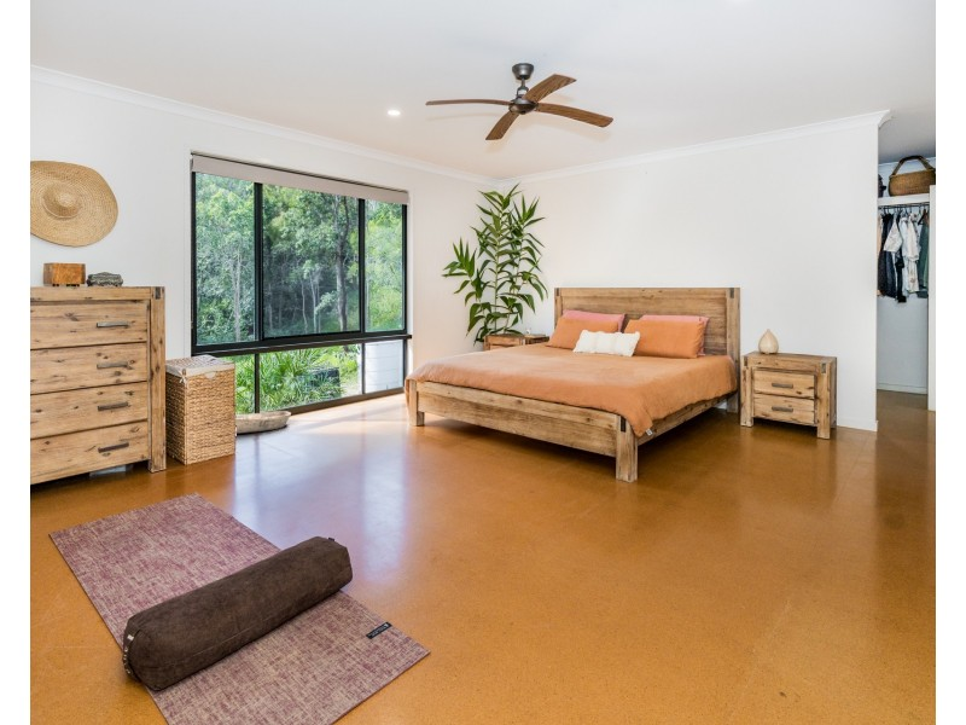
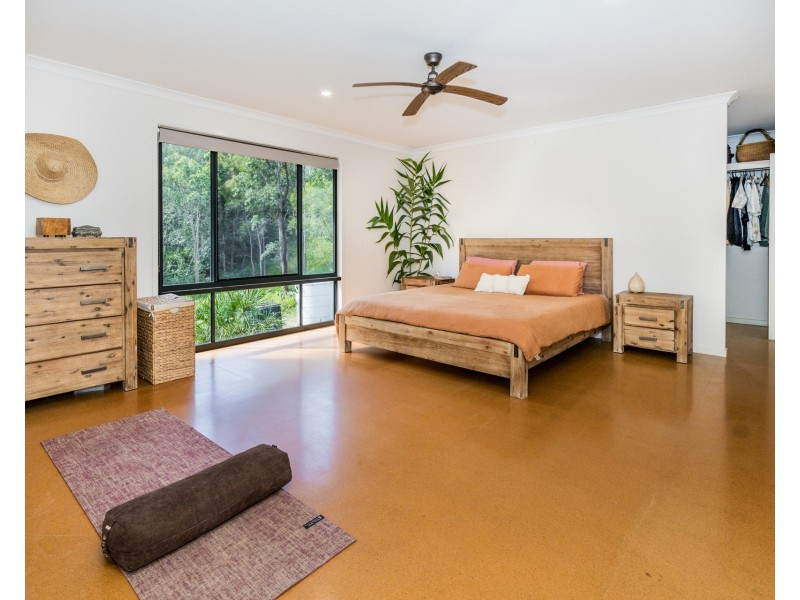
- basket (254, 420)
